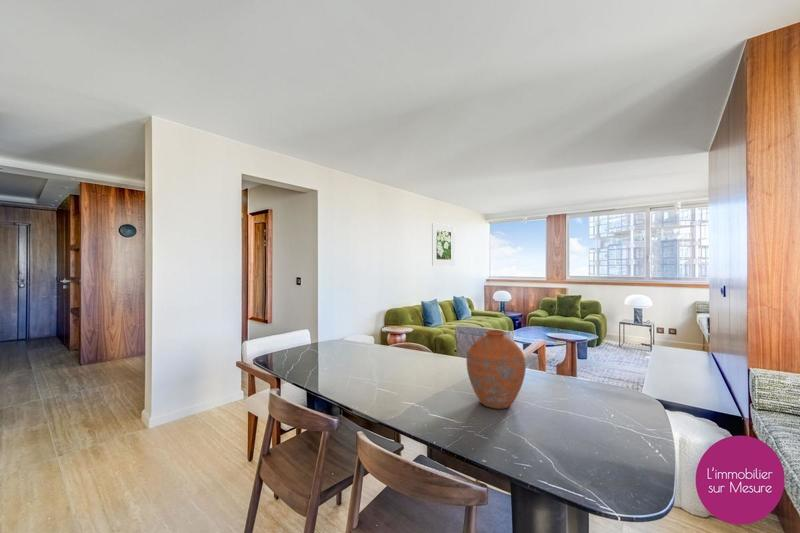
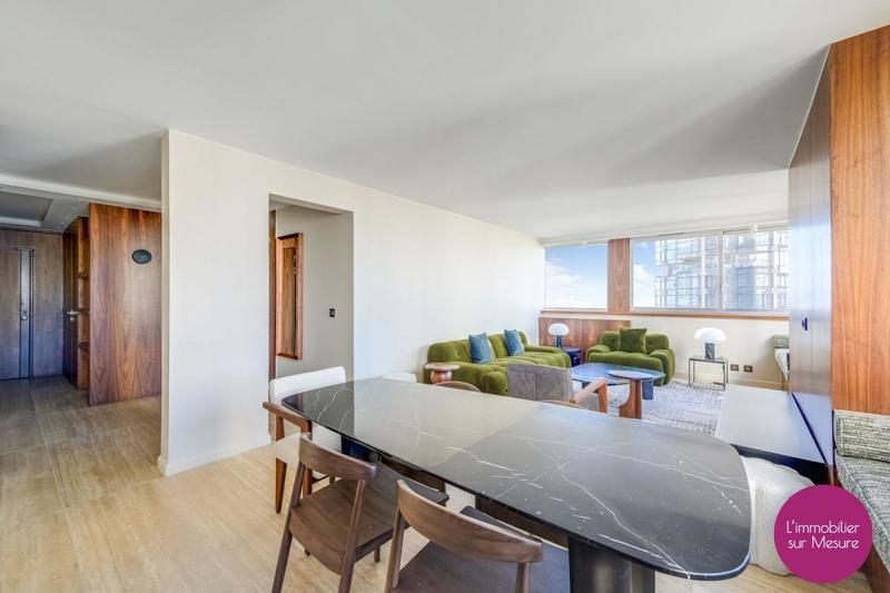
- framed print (443, 245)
- vase (495, 367)
